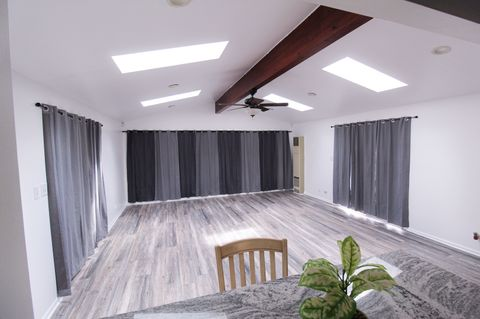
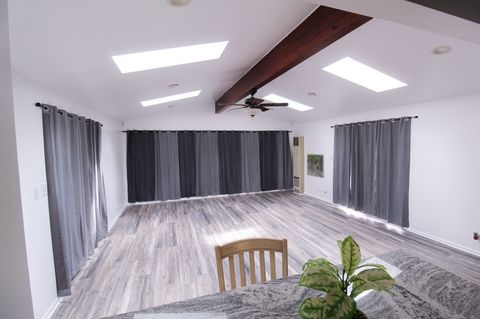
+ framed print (315, 165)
